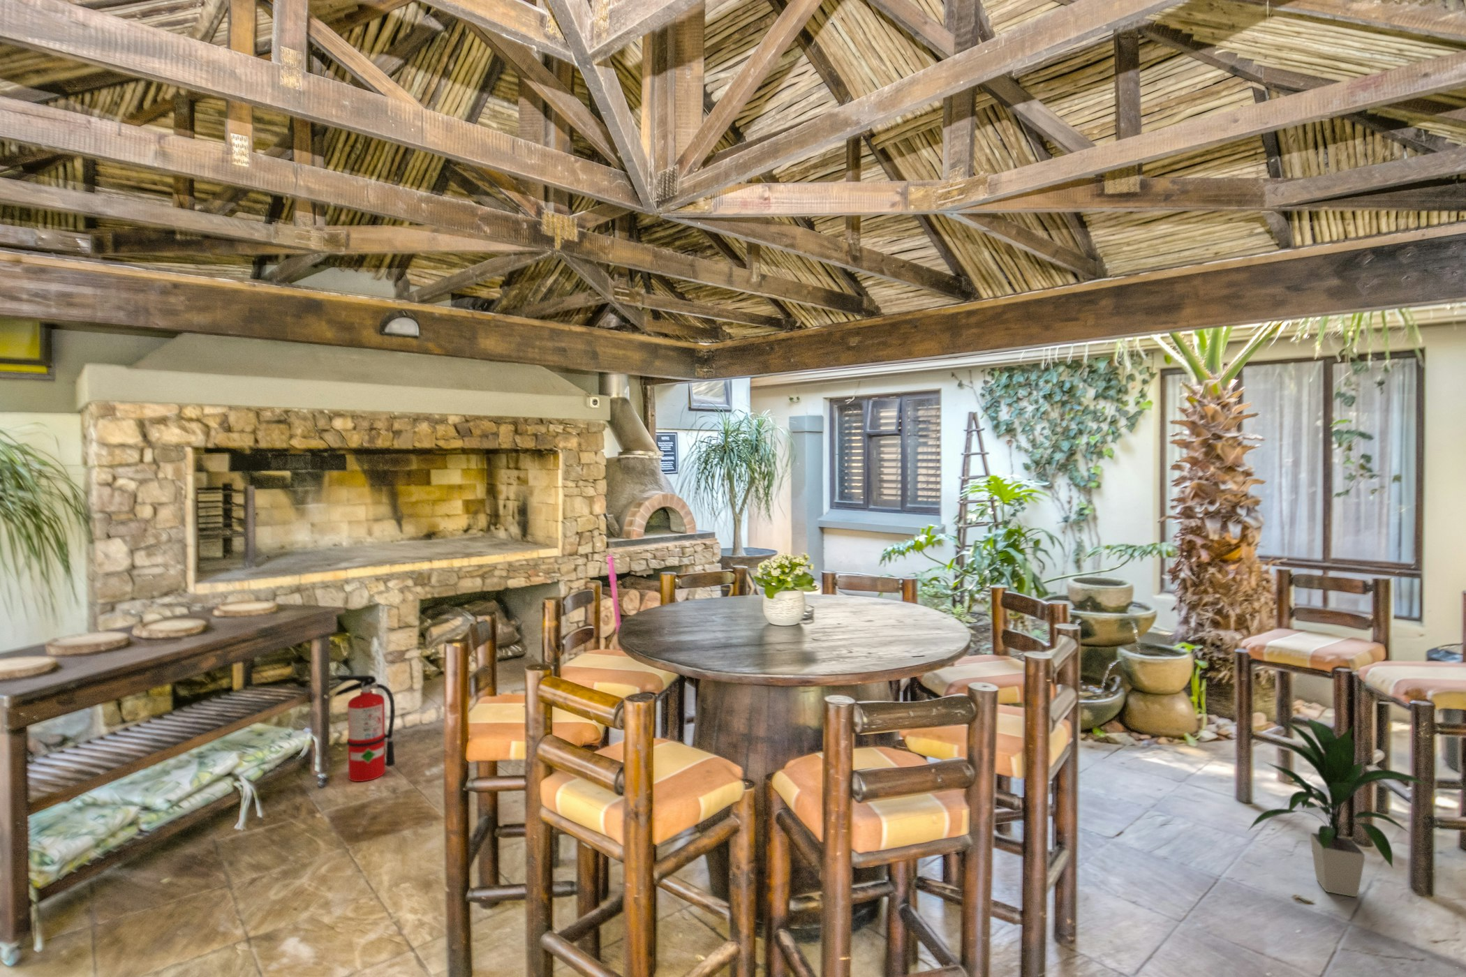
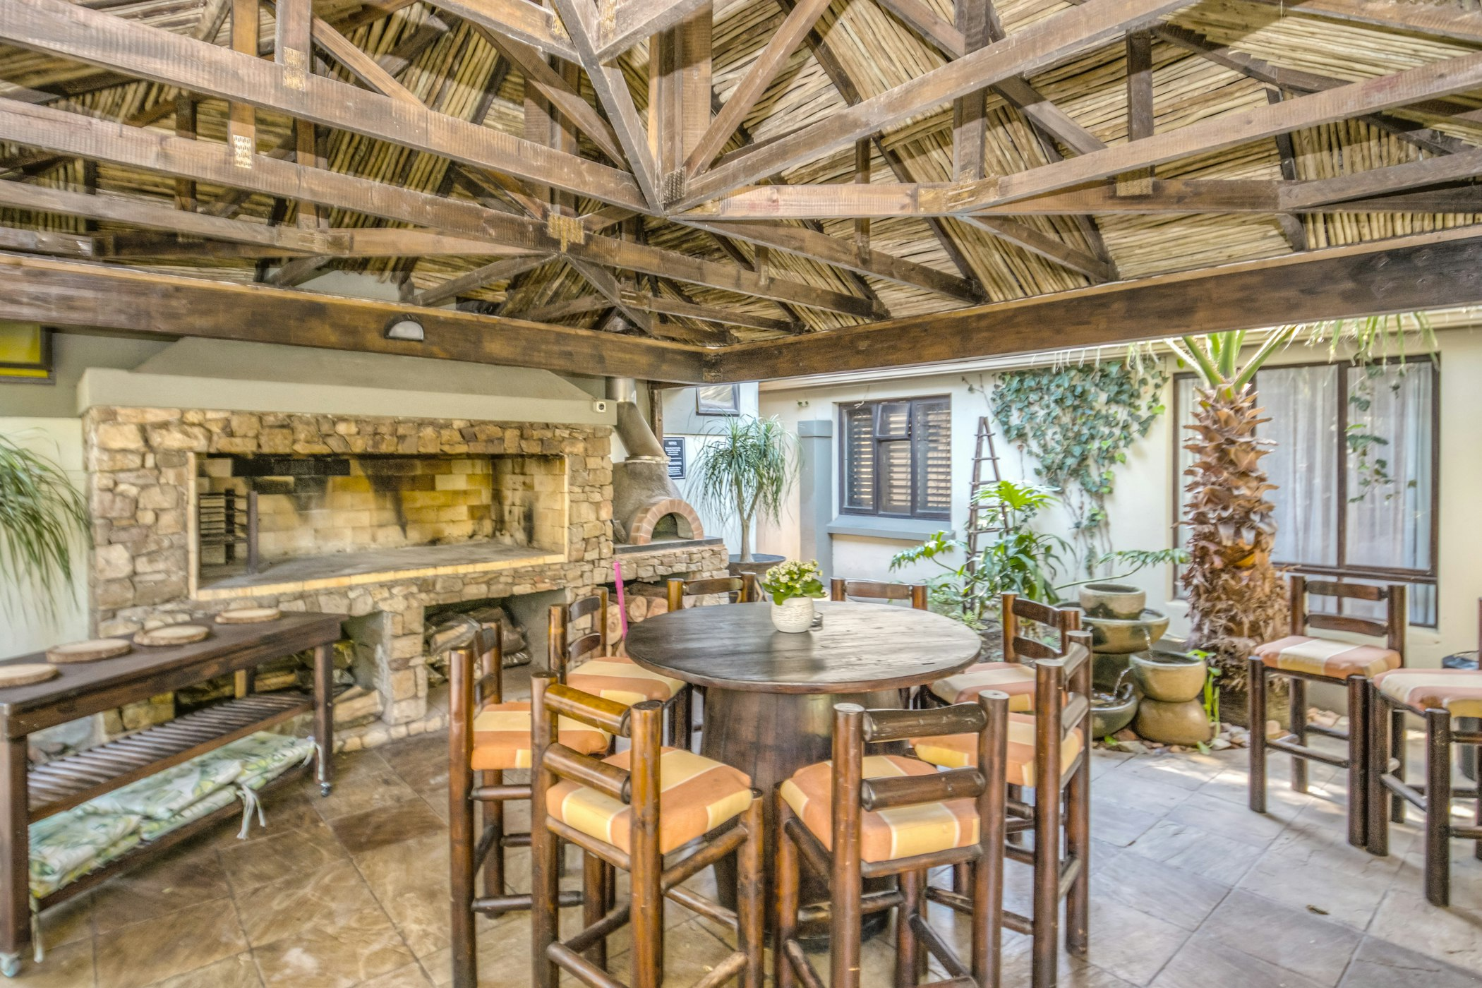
- indoor plant (1329, 801)
- fire extinguisher (364, 726)
